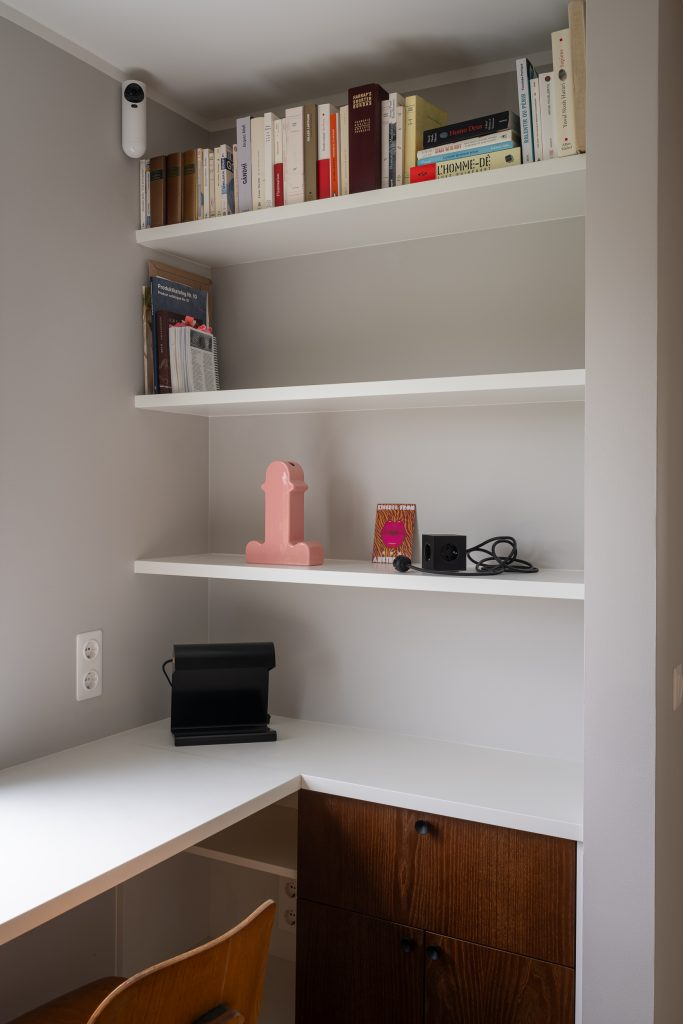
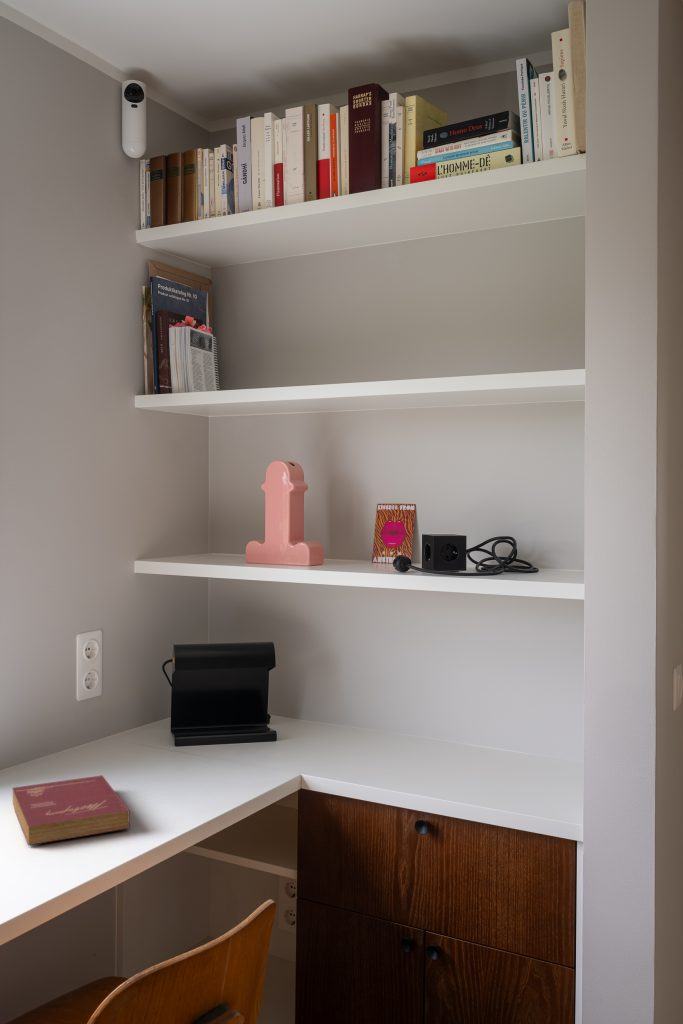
+ book (68, 807)
